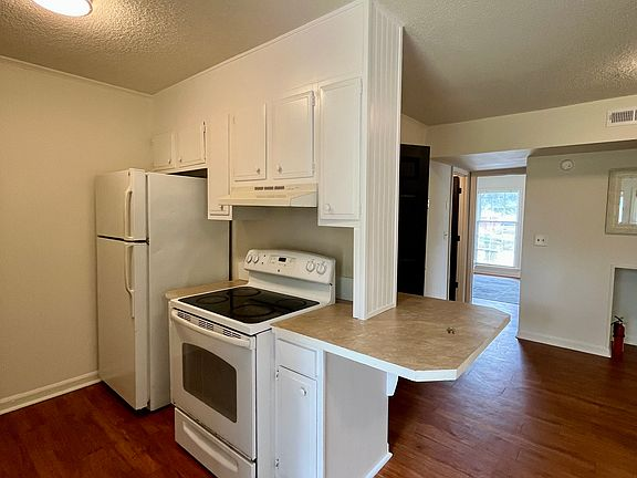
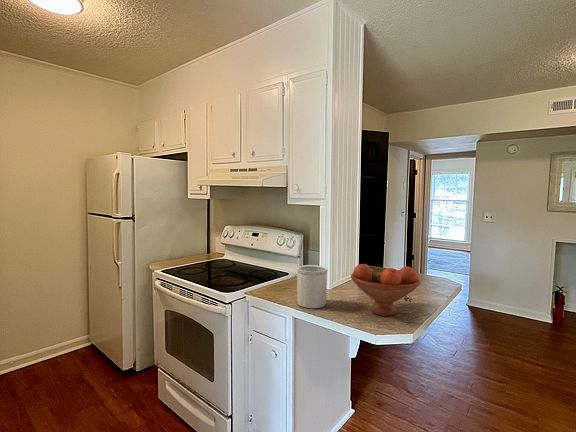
+ fruit bowl (384, 287)
+ utensil holder (311, 285)
